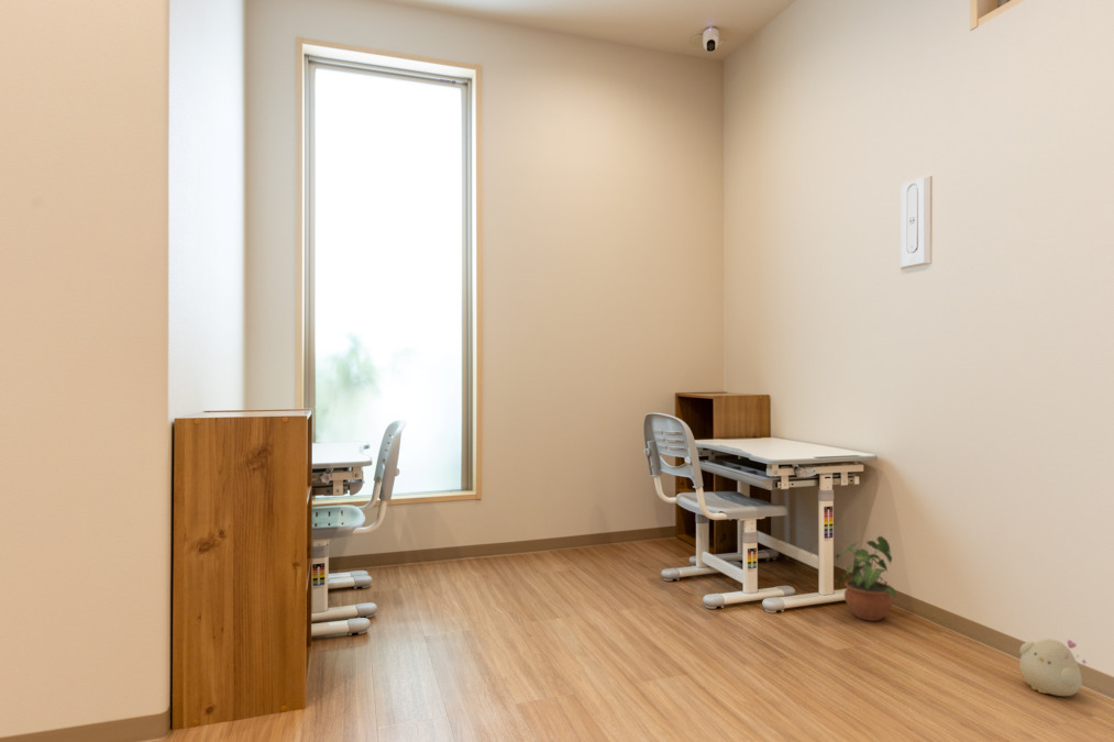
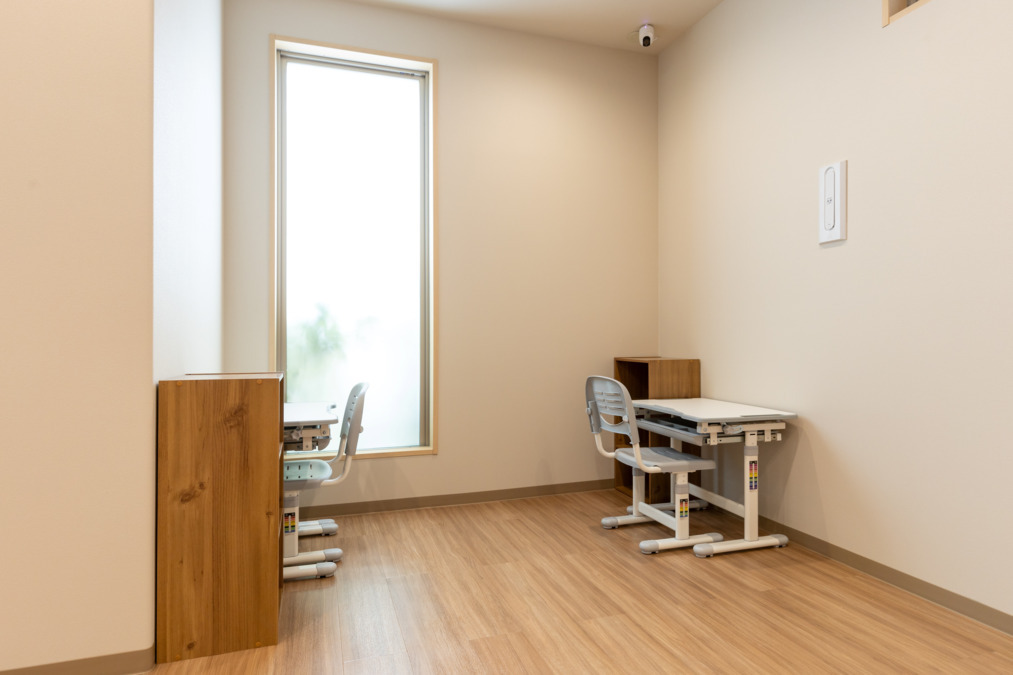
- potted plant (871, 575)
- plush toy (1054, 661)
